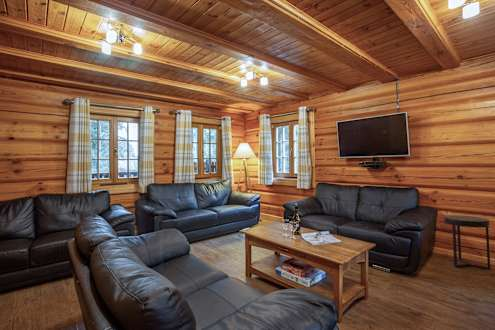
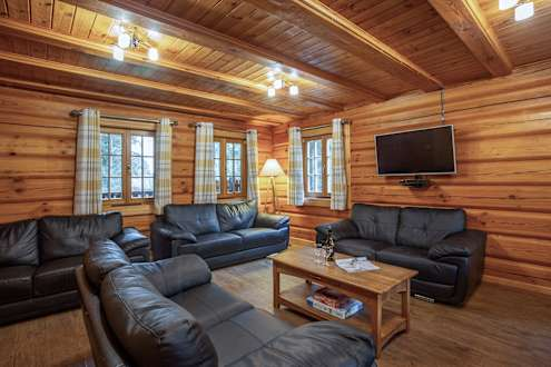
- side table (460, 242)
